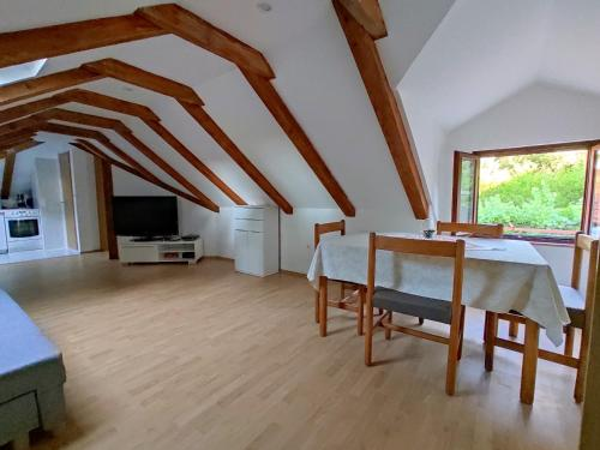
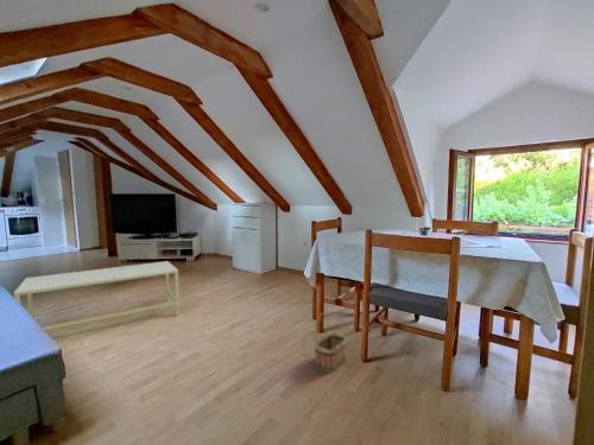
+ basket (330, 338)
+ coffee table (103, 282)
